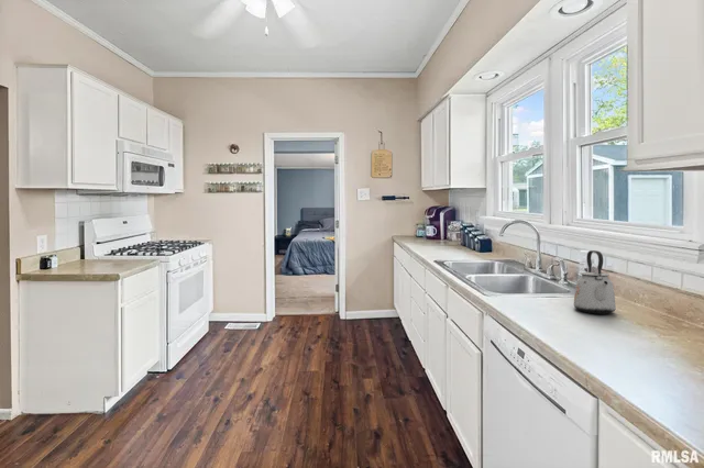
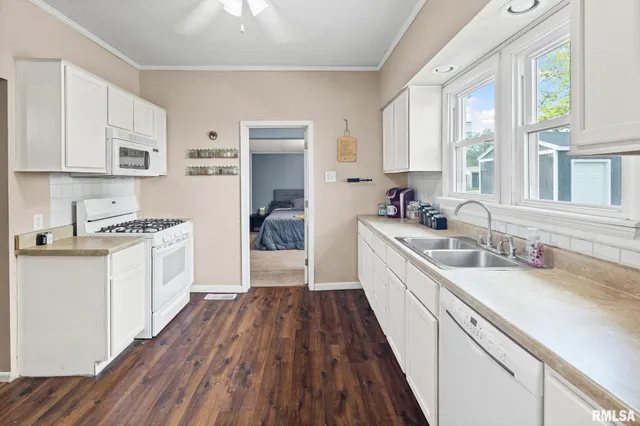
- kettle (596, 281)
